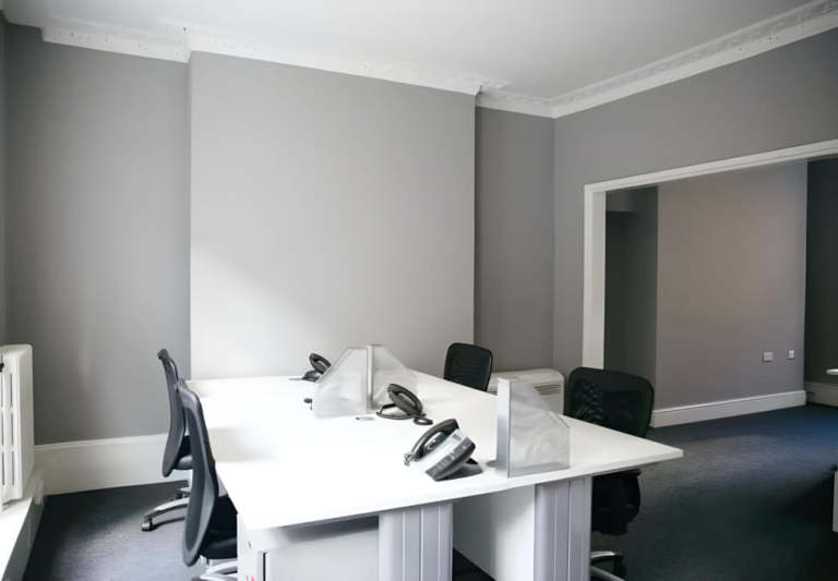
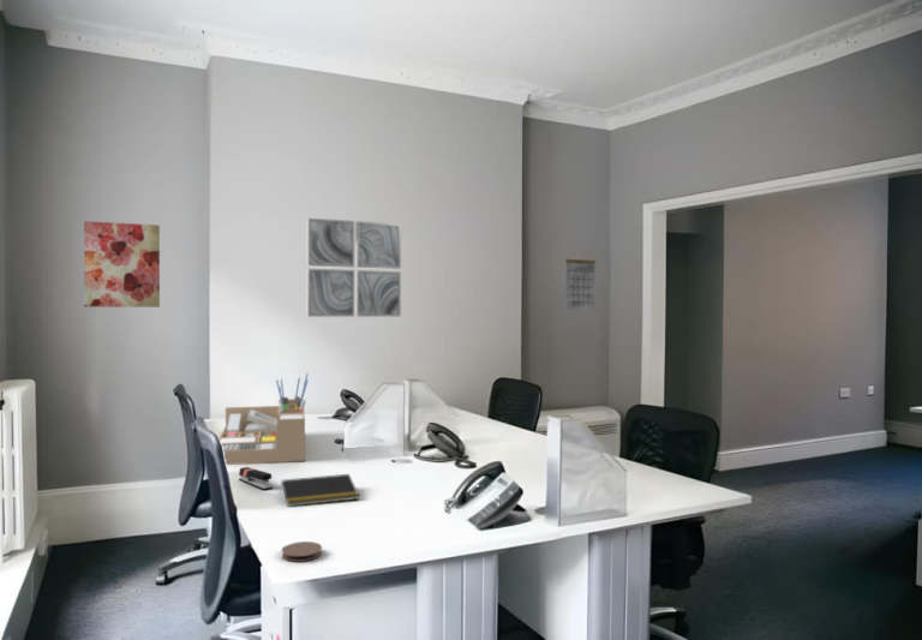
+ calendar (580, 279)
+ notepad (319, 489)
+ desk organizer (264, 412)
+ coaster (301, 551)
+ wall art (122, 264)
+ wall art (355, 267)
+ stapler (255, 477)
